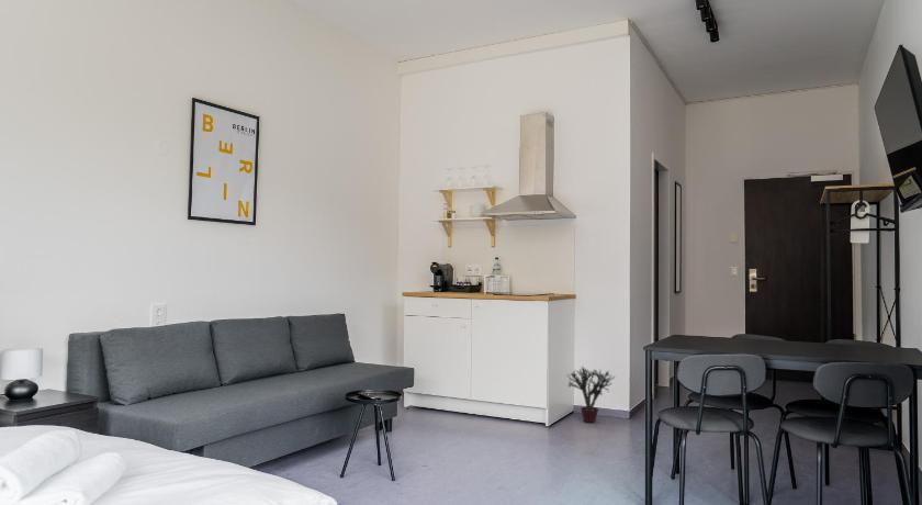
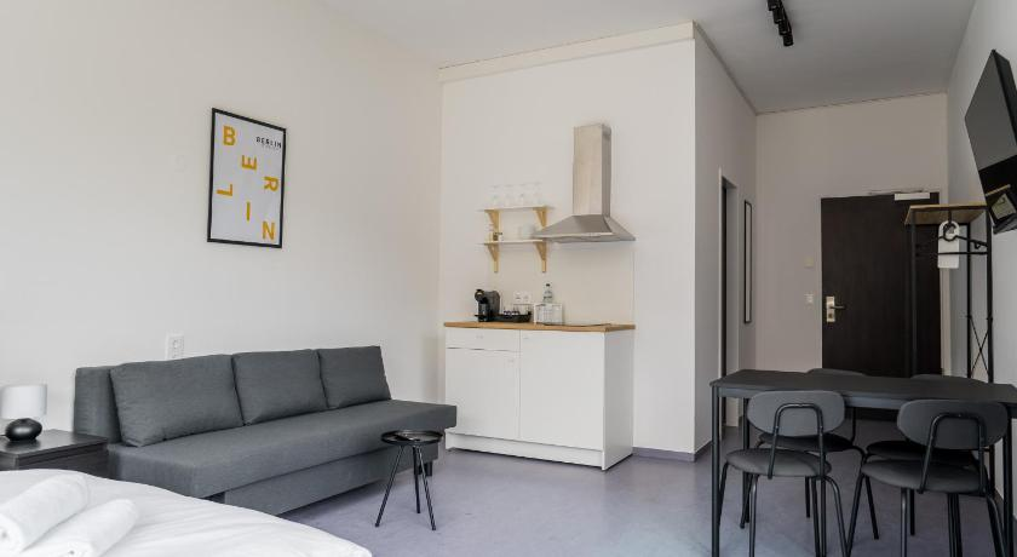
- potted plant (589, 394)
